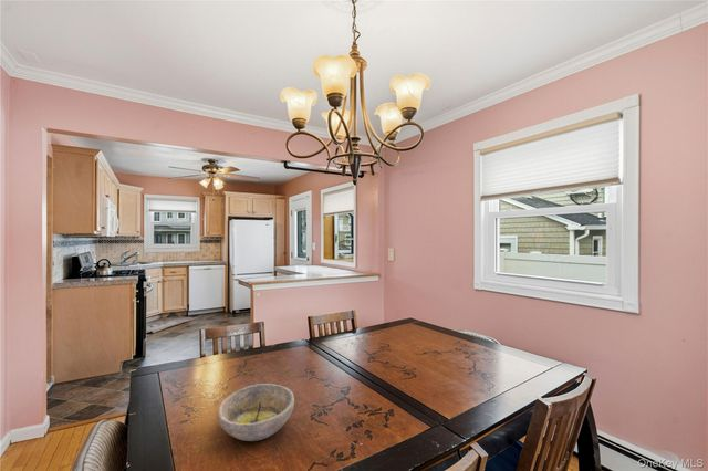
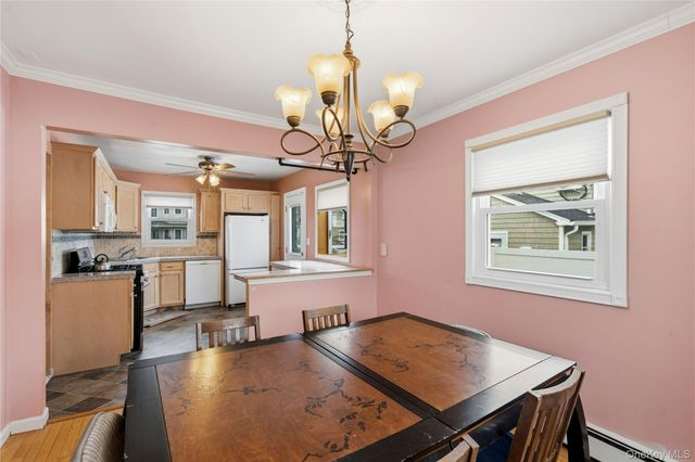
- bowl (257, 414)
